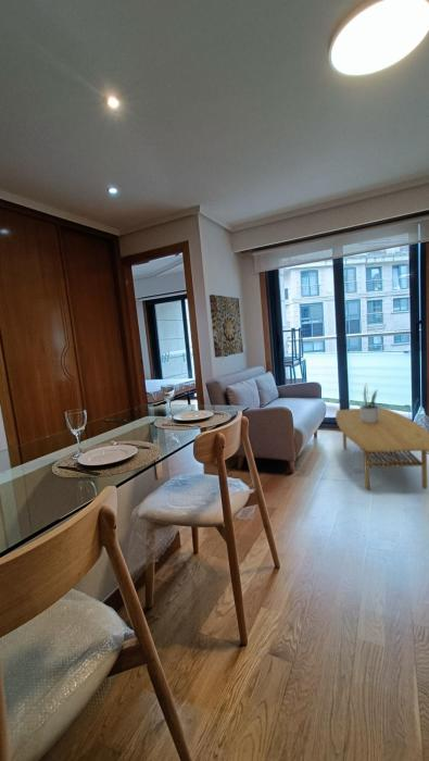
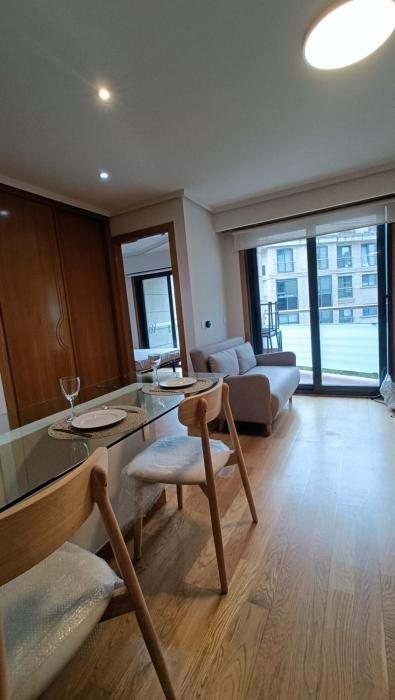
- potted plant (368, 401)
- wall art (227, 325)
- coffee table (377, 445)
